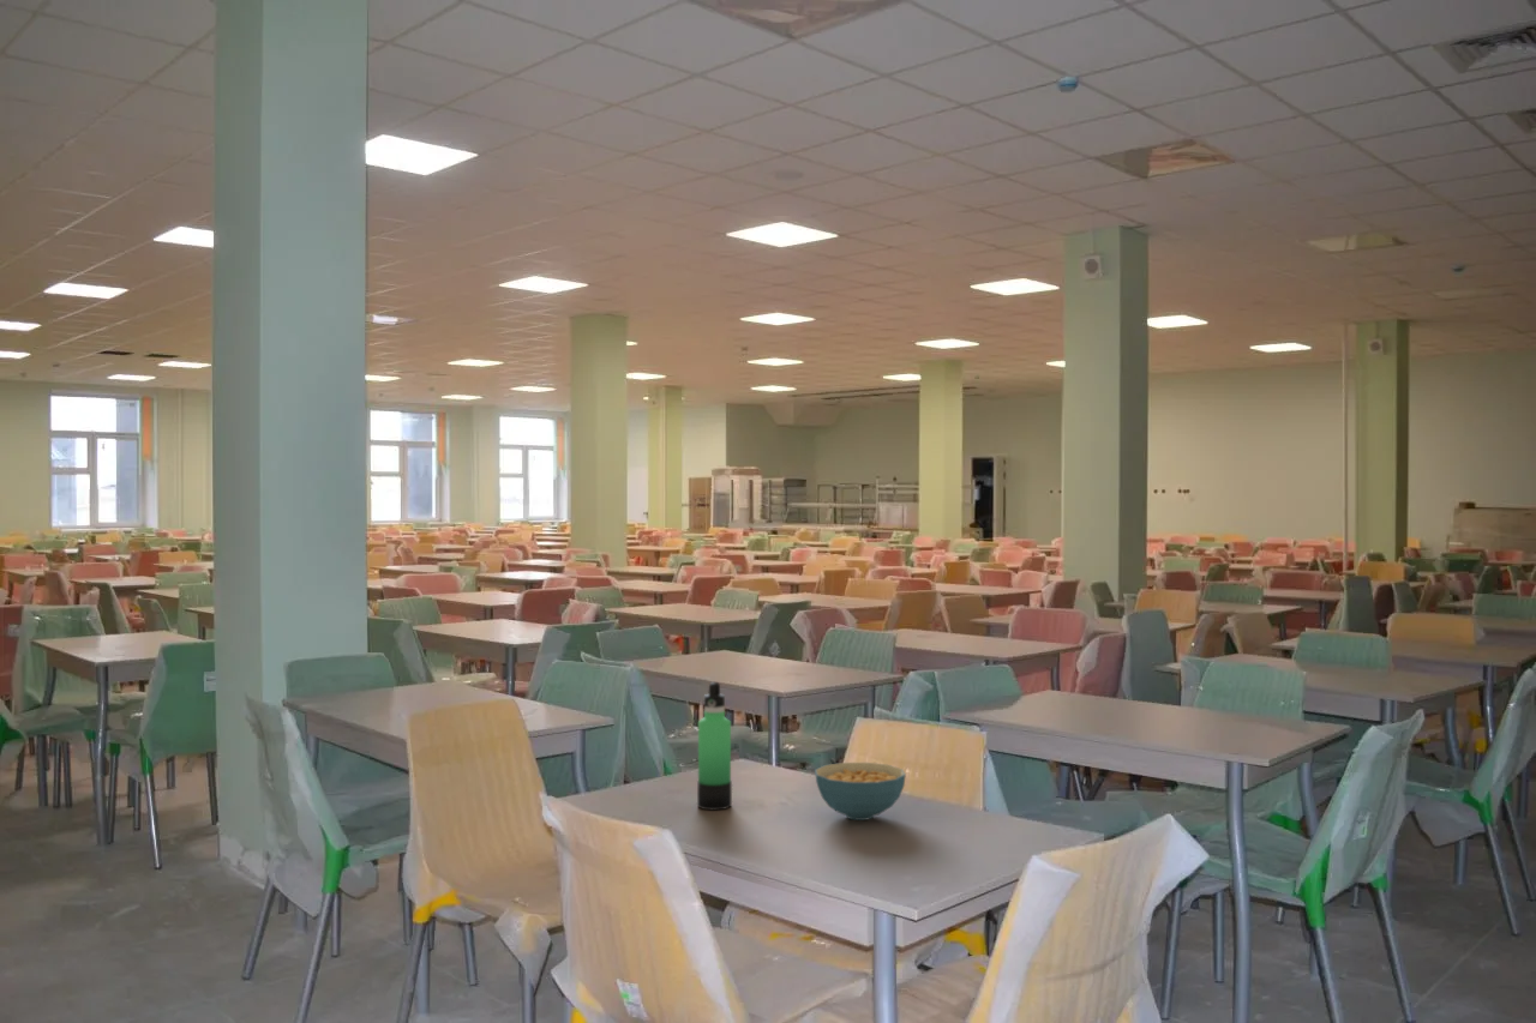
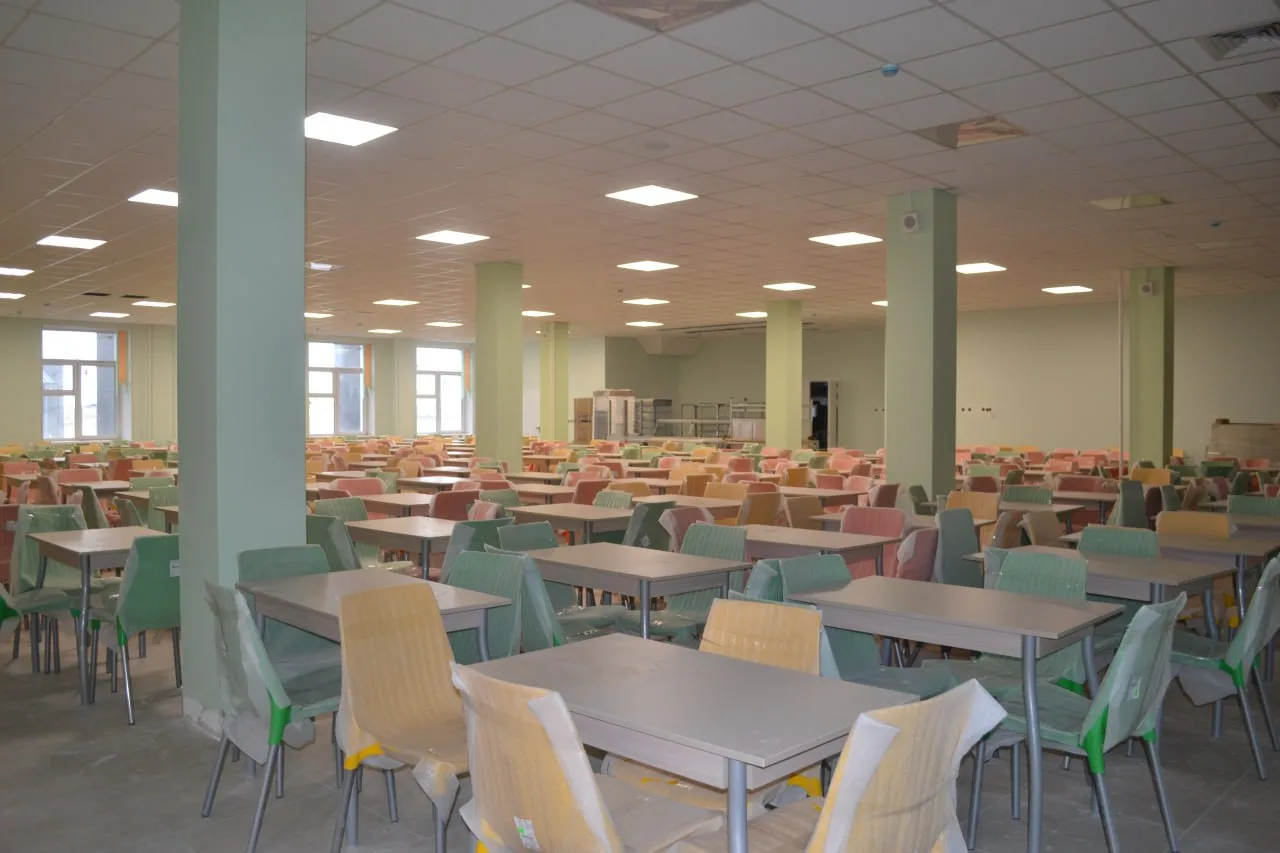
- cereal bowl (859, 794)
- thermos bottle (714, 744)
